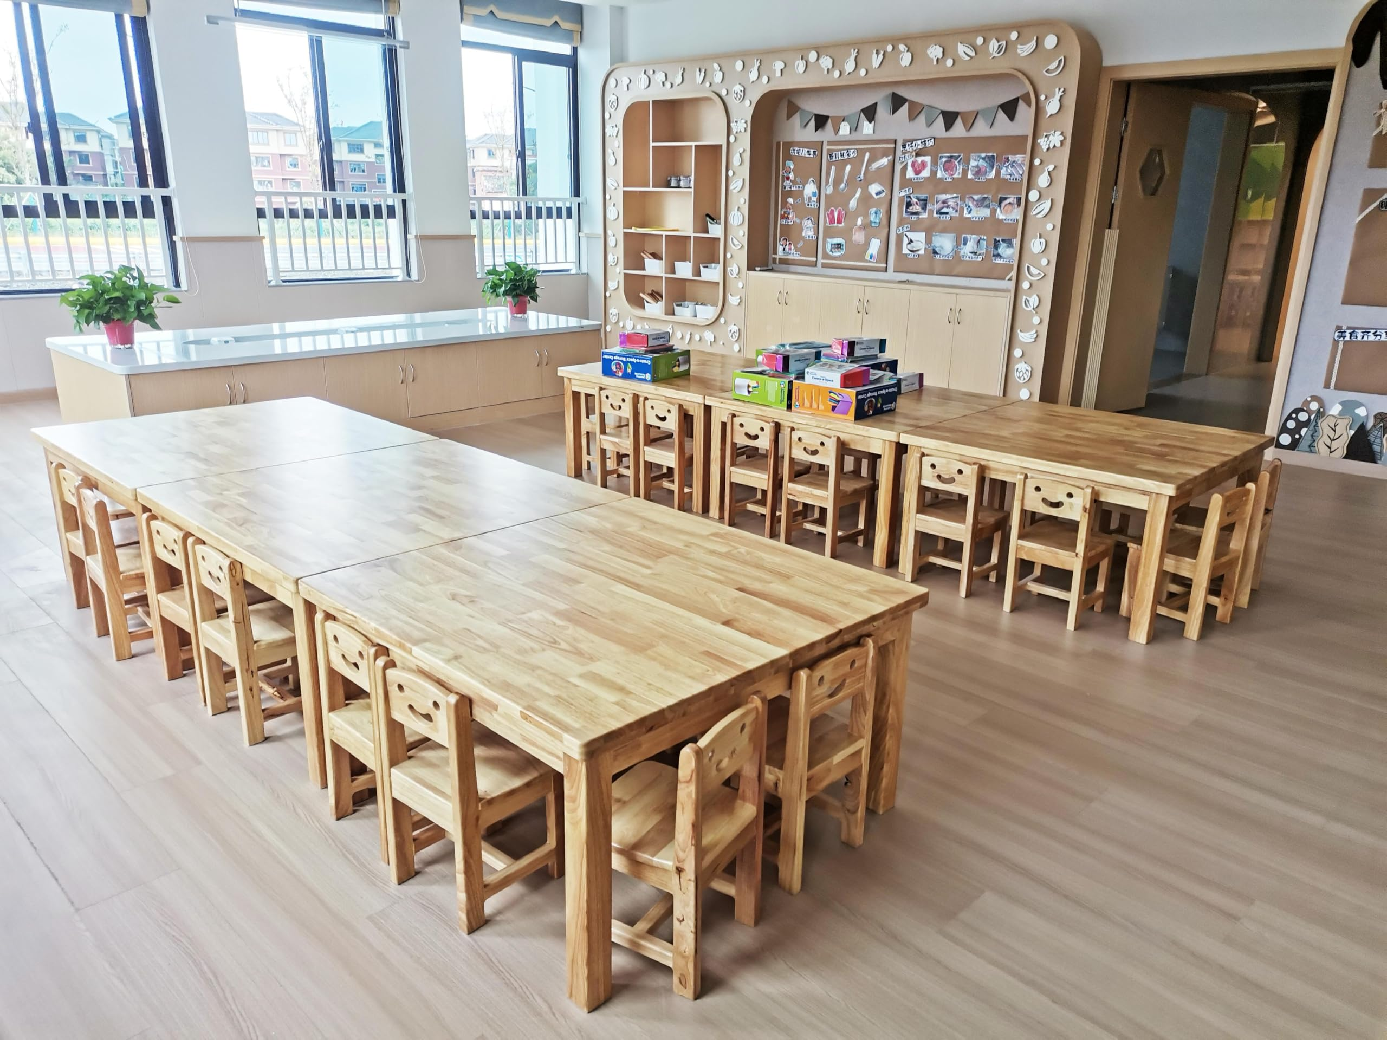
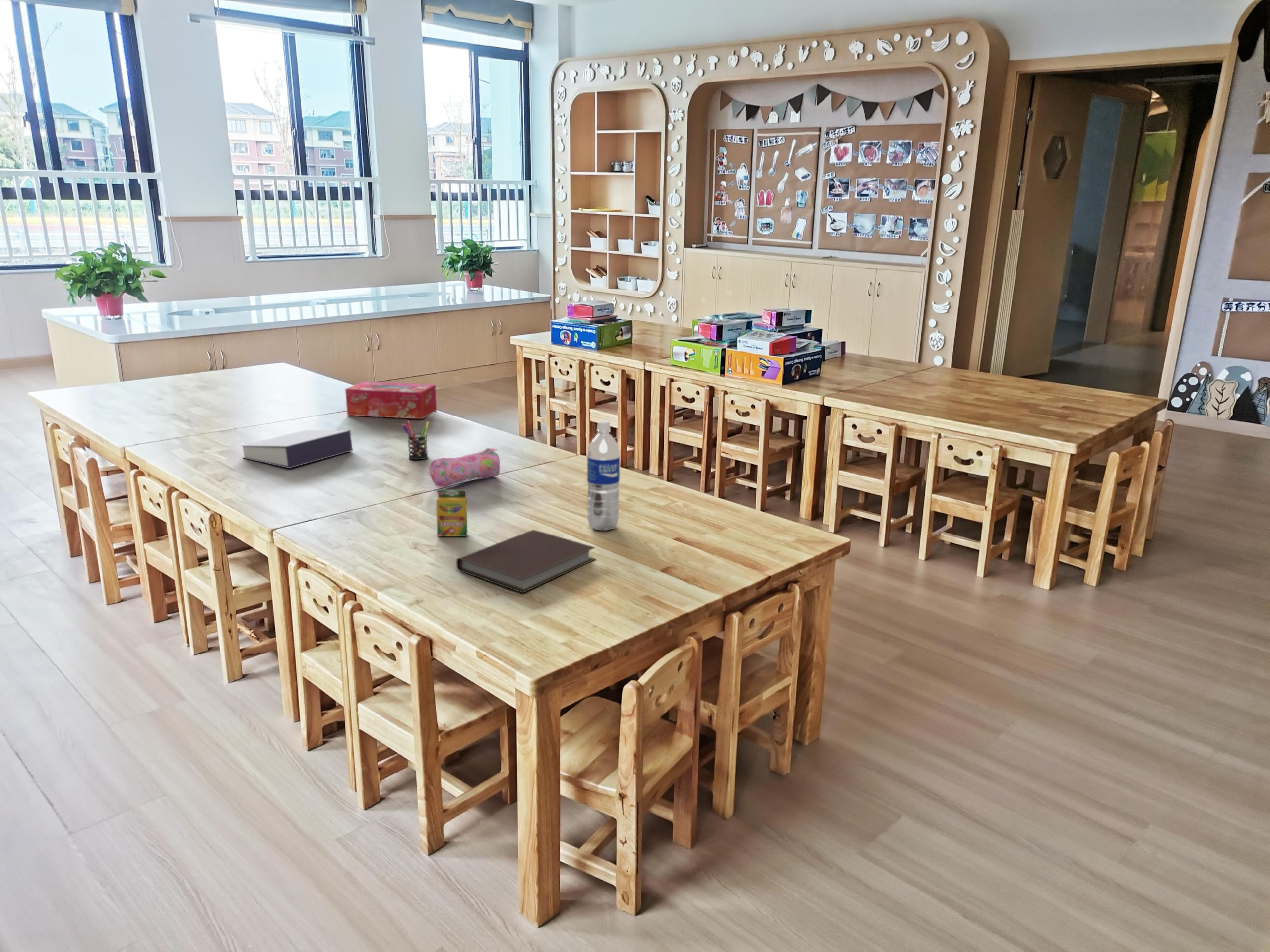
+ water bottle (603, 475)
+ tissue box (391, 400)
+ book (297, 444)
+ notebook (527, 558)
+ pen holder (418, 439)
+ crayon box (451, 513)
+ pencil case (466, 467)
